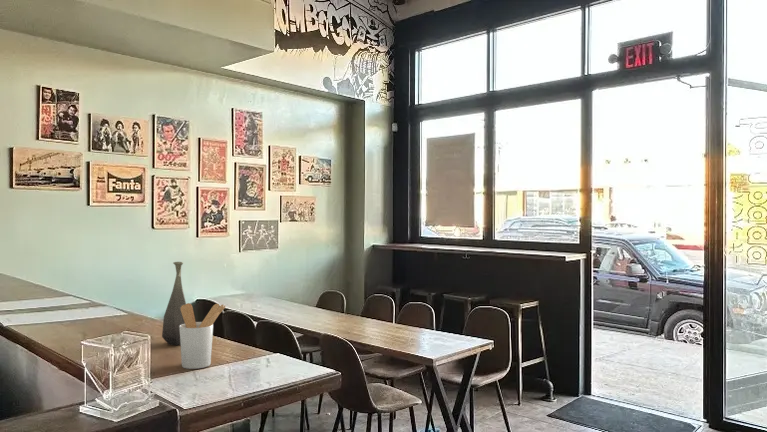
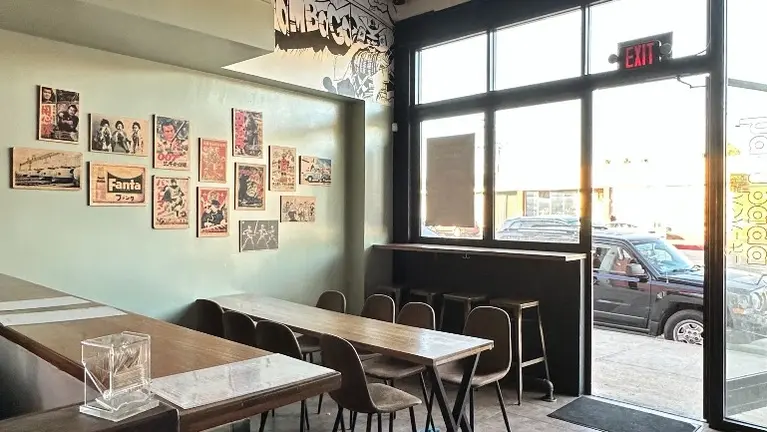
- bottle (177, 302)
- utensil holder (203, 333)
